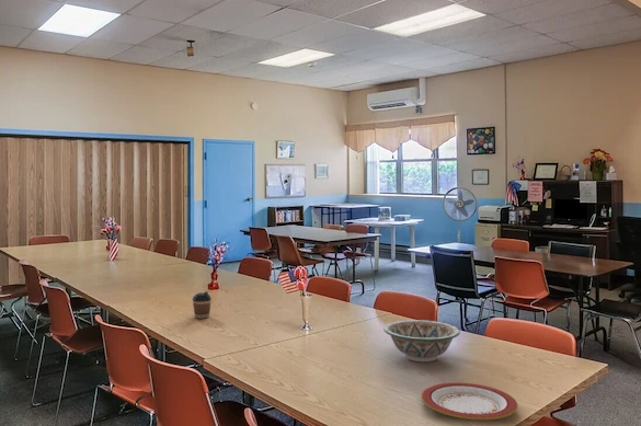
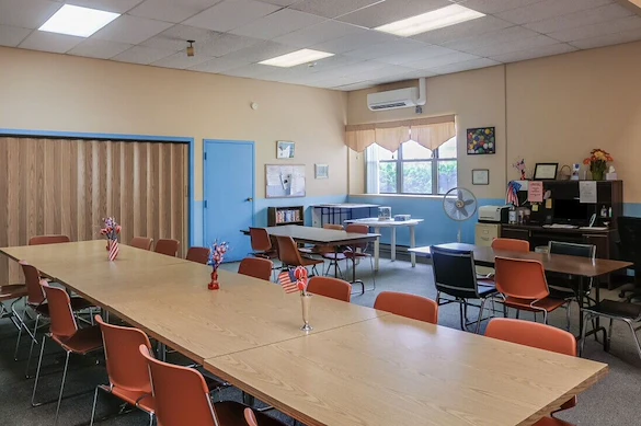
- coffee cup (202, 304)
- plate (468, 402)
- decorative bowl (421, 343)
